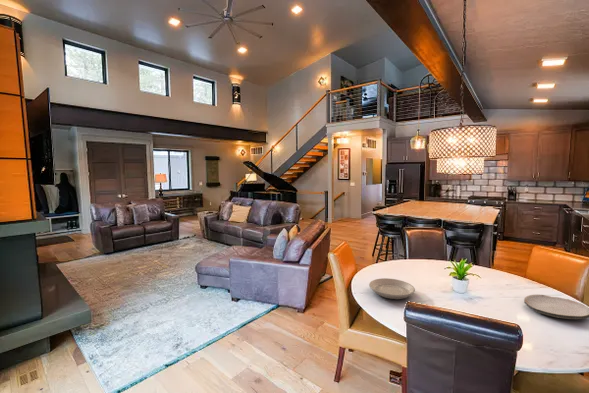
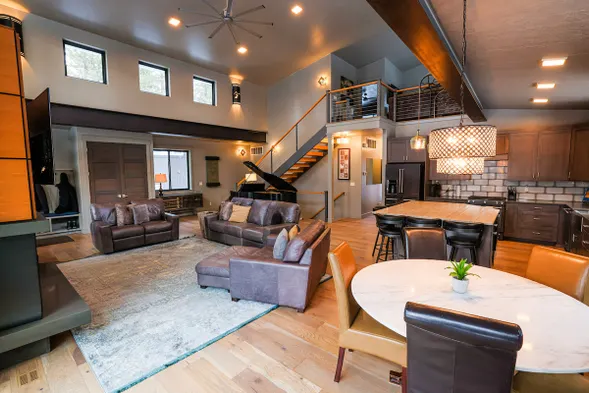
- plate (391, 289)
- plate (555, 306)
